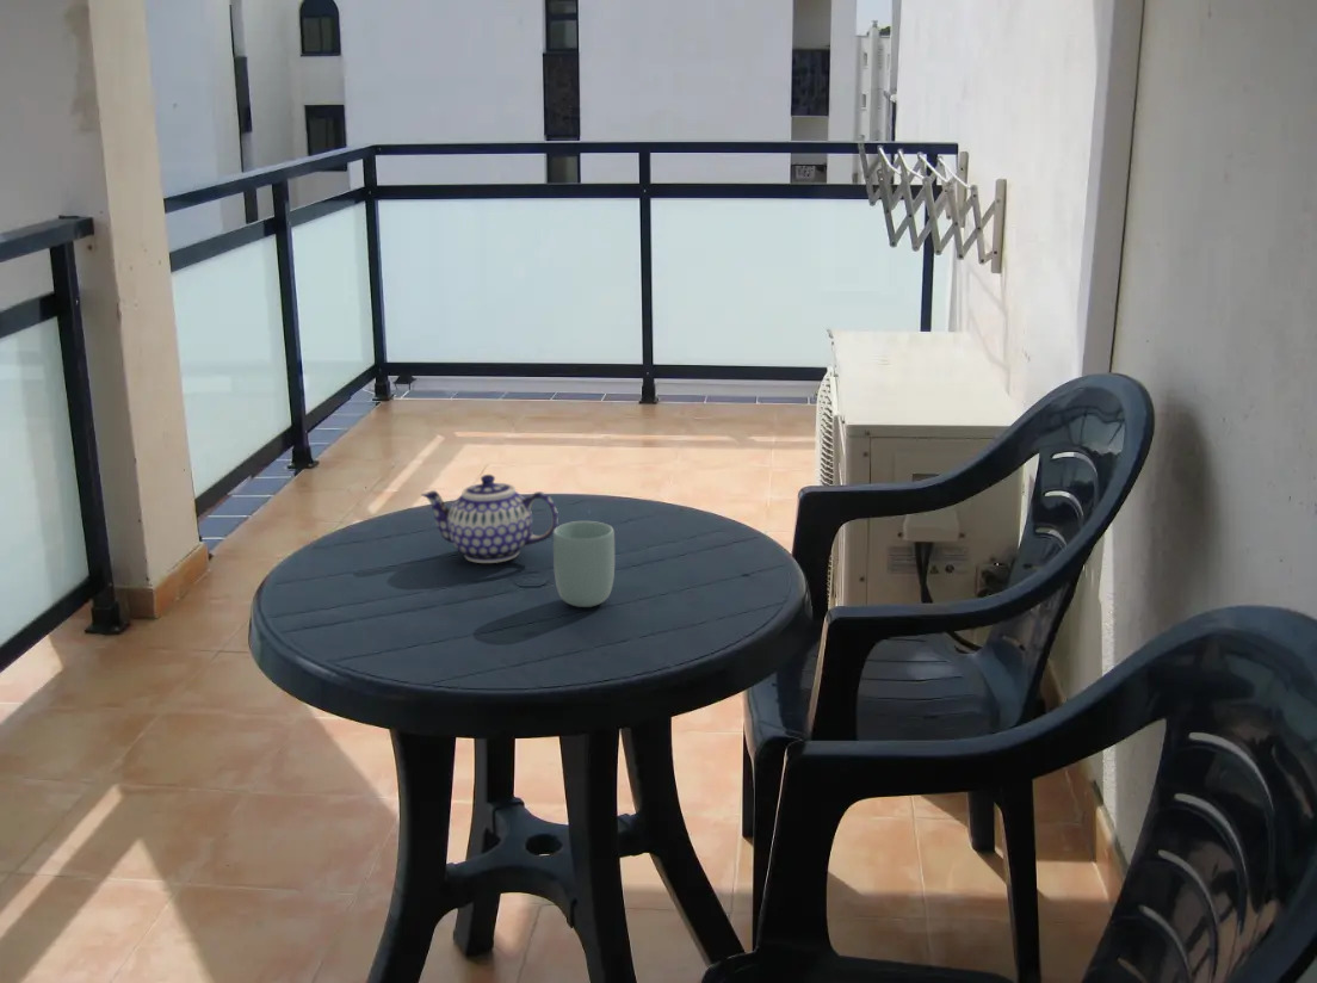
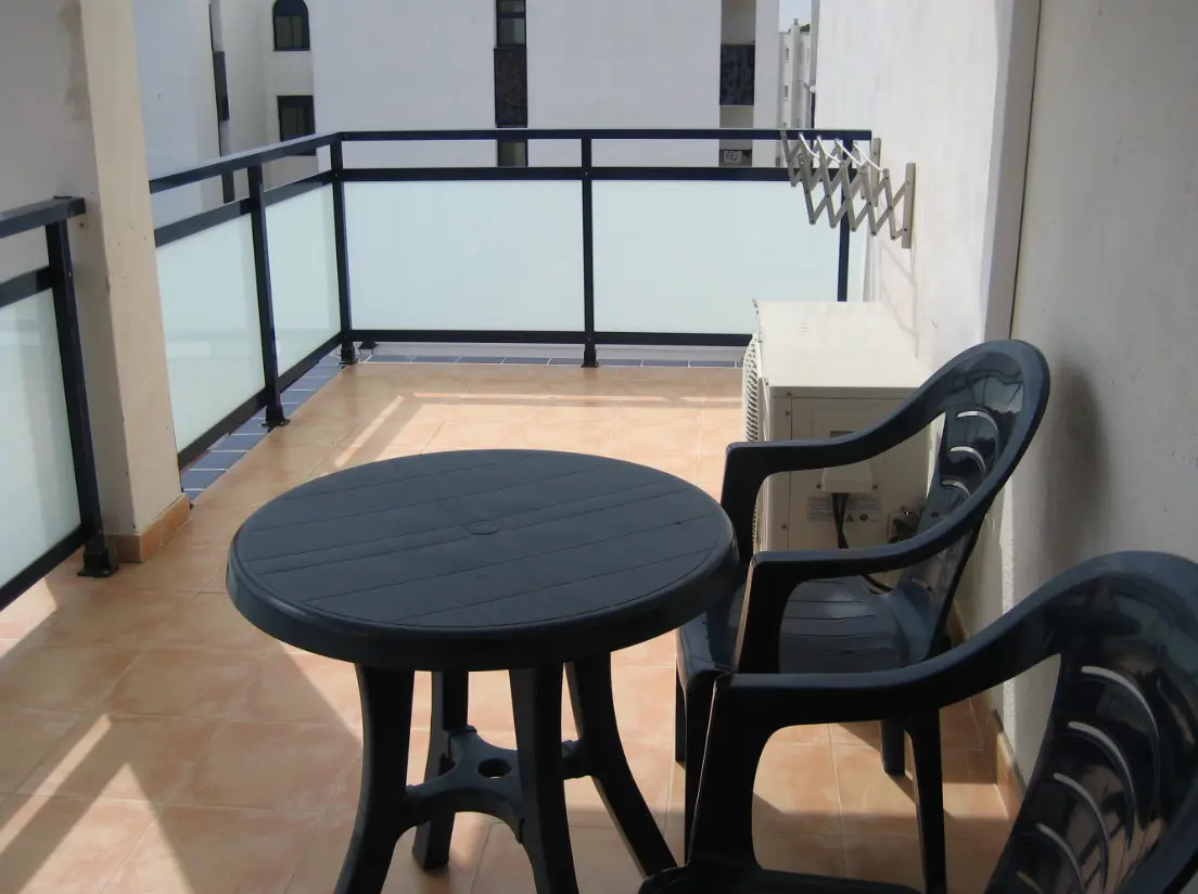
- cup (583, 565)
- teapot (489, 515)
